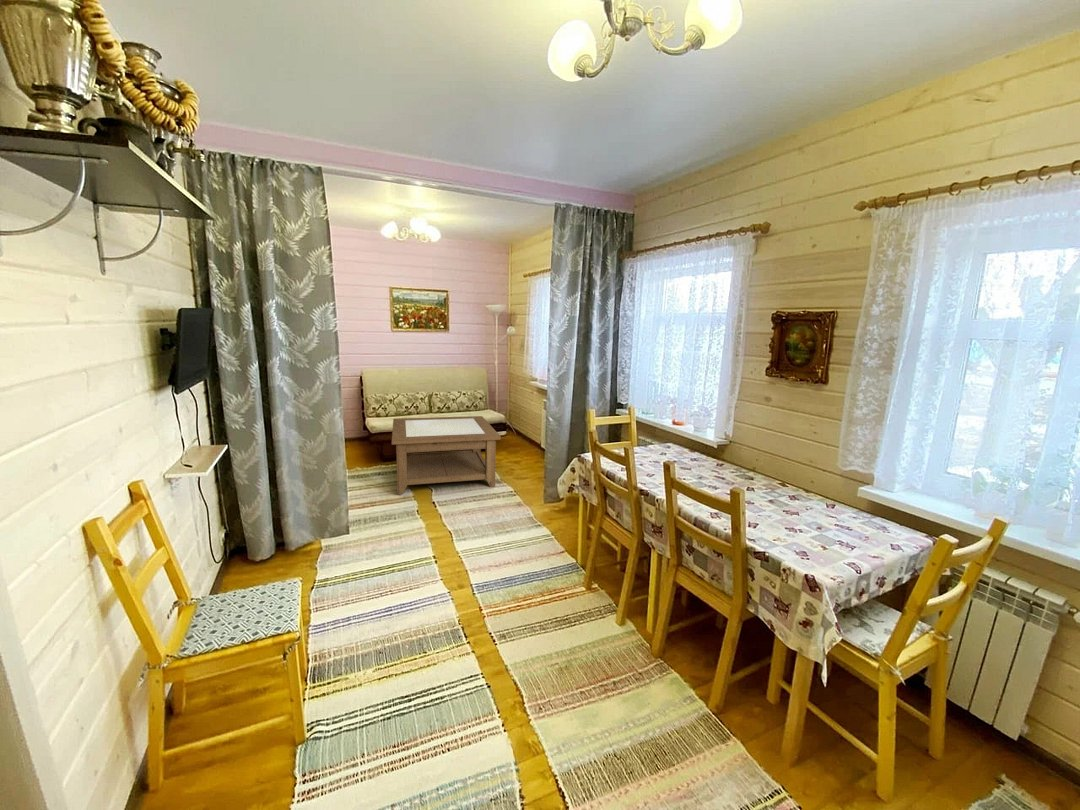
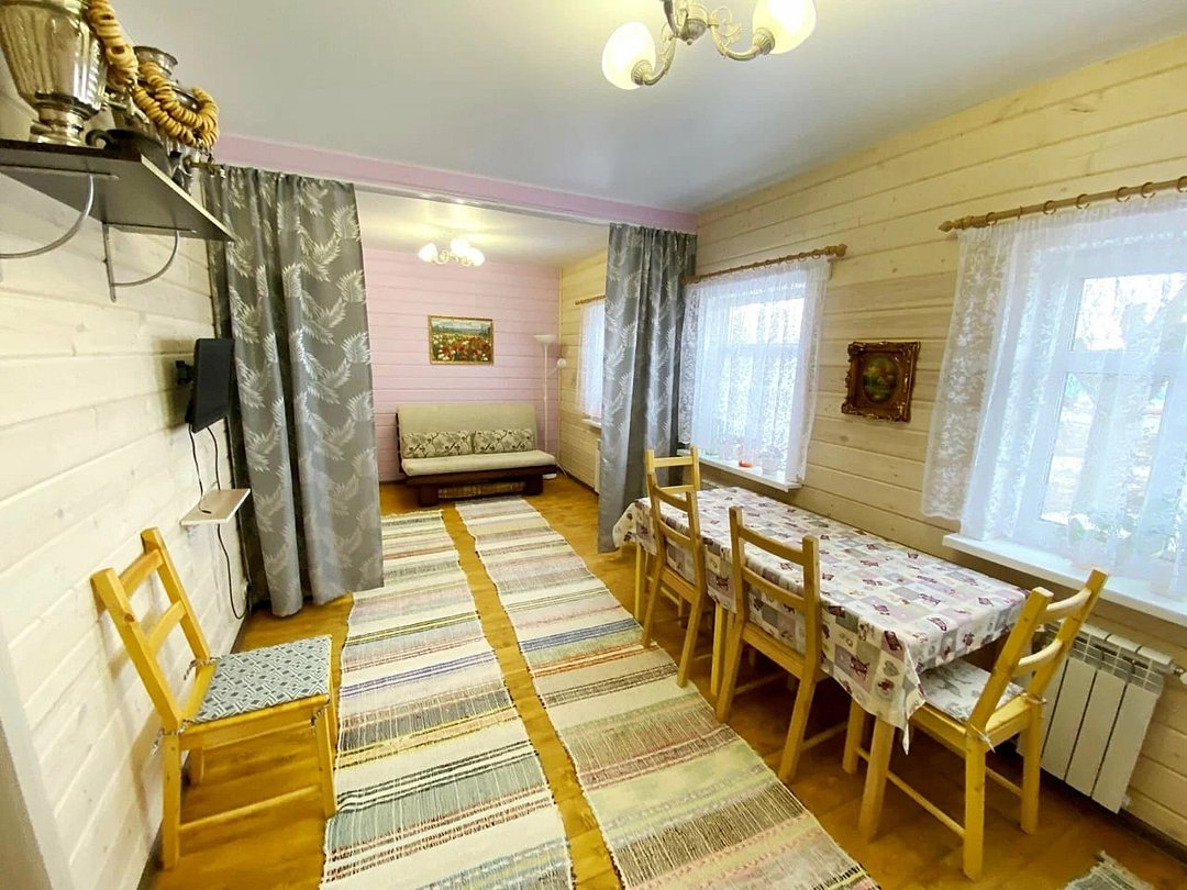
- coffee table (443, 450)
